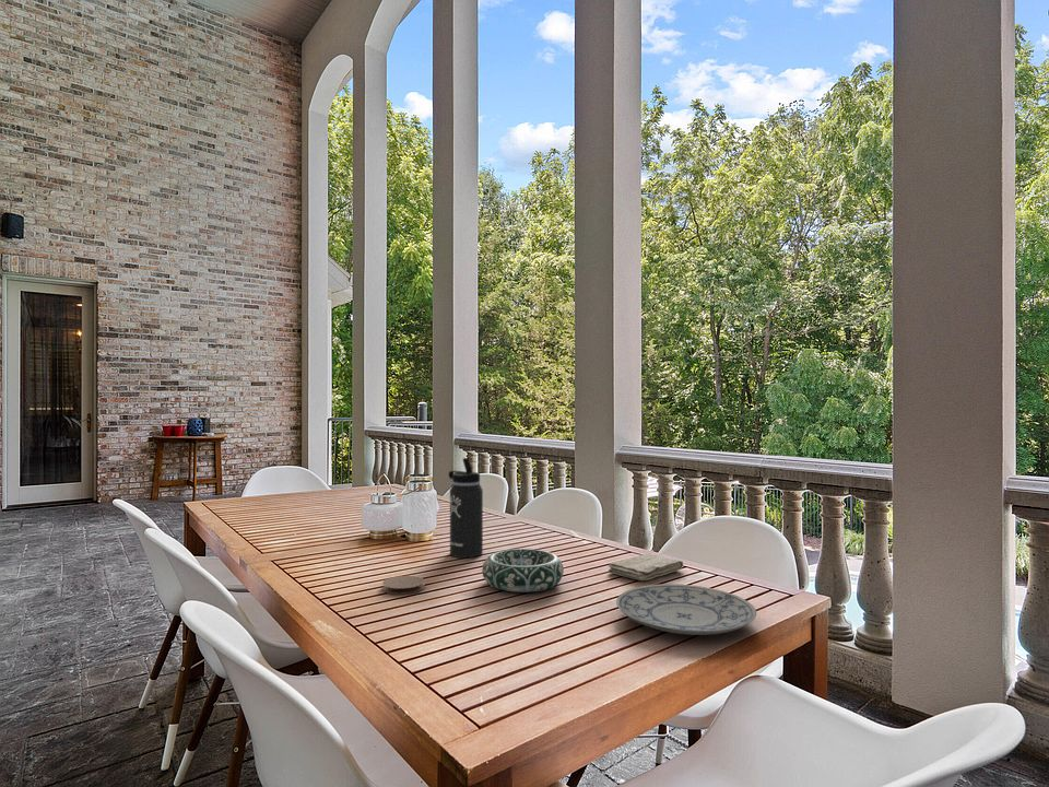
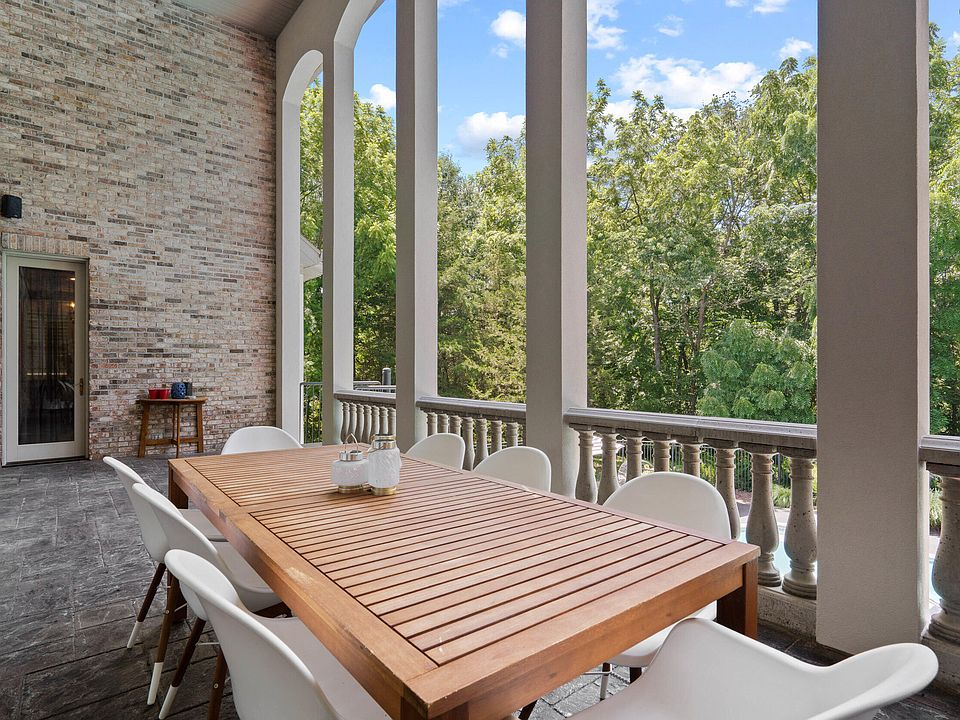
- decorative bowl (522, 569)
- thermos bottle (463, 505)
- coaster (403, 584)
- washcloth (645, 565)
- plate (684, 612)
